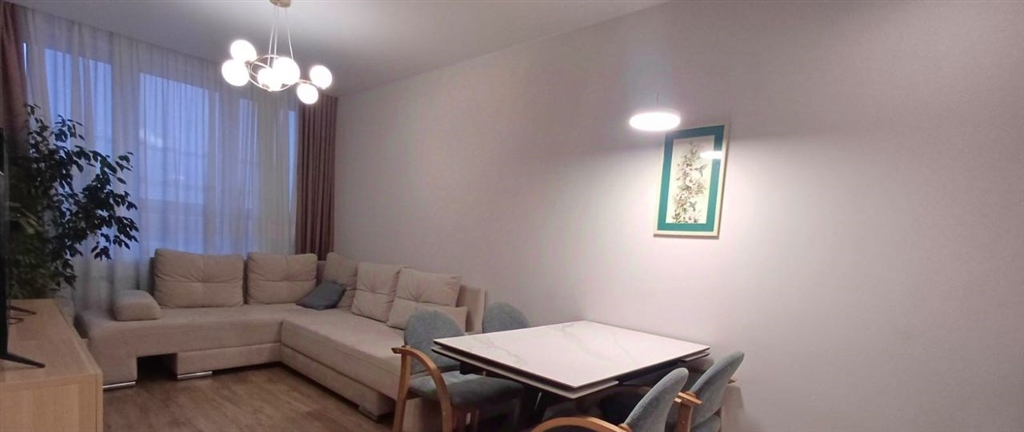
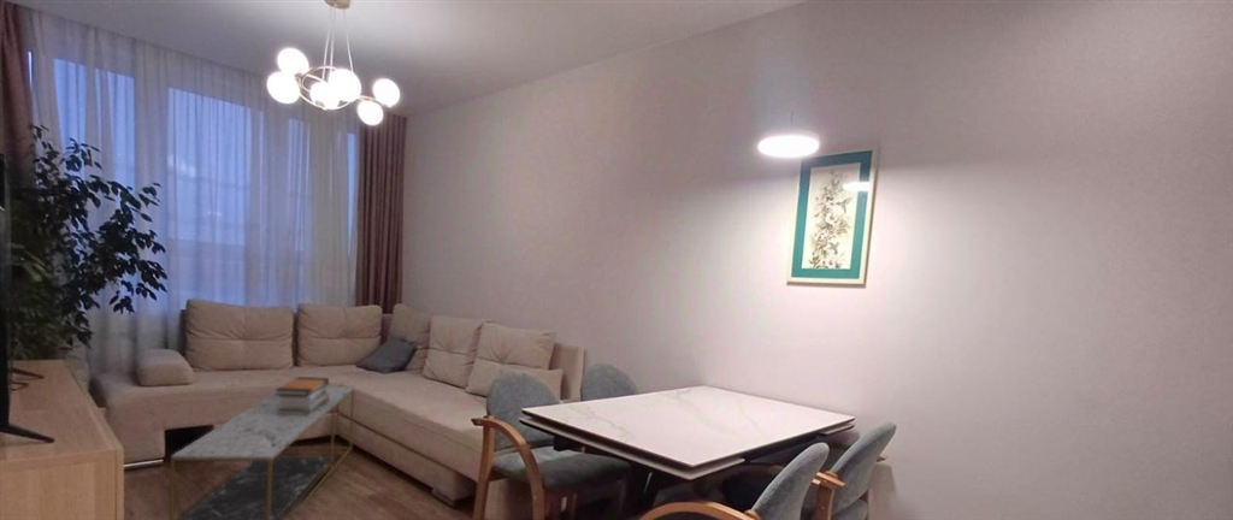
+ coffee table (278, 451)
+ book stack (303, 395)
